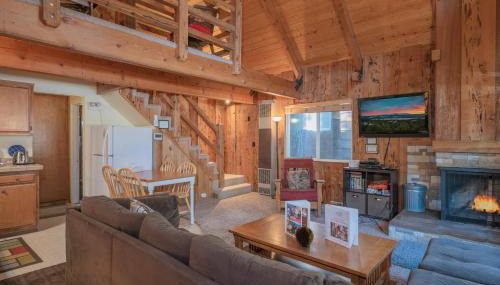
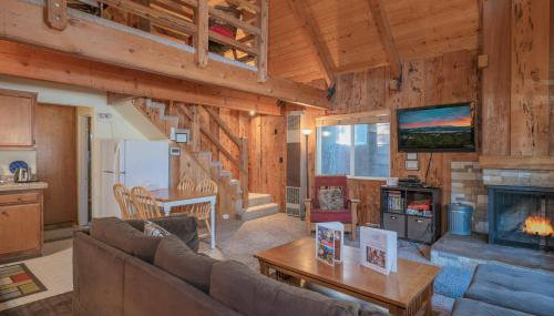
- decorative orb (304, 236)
